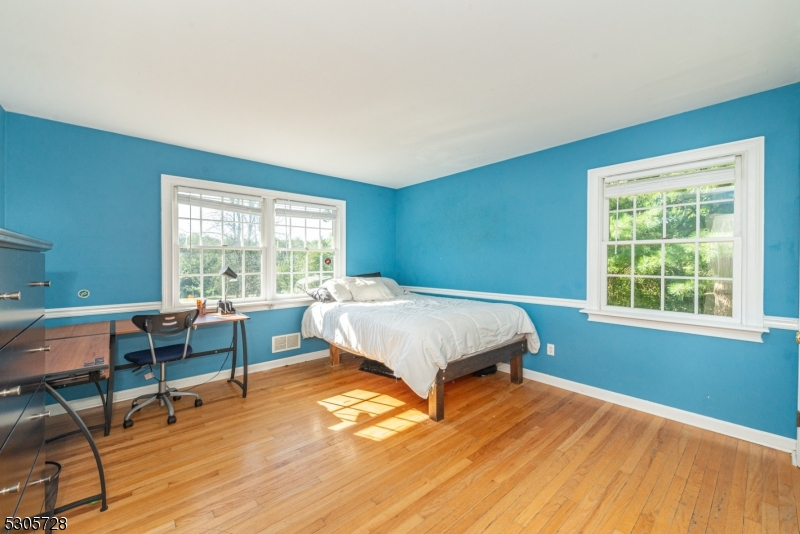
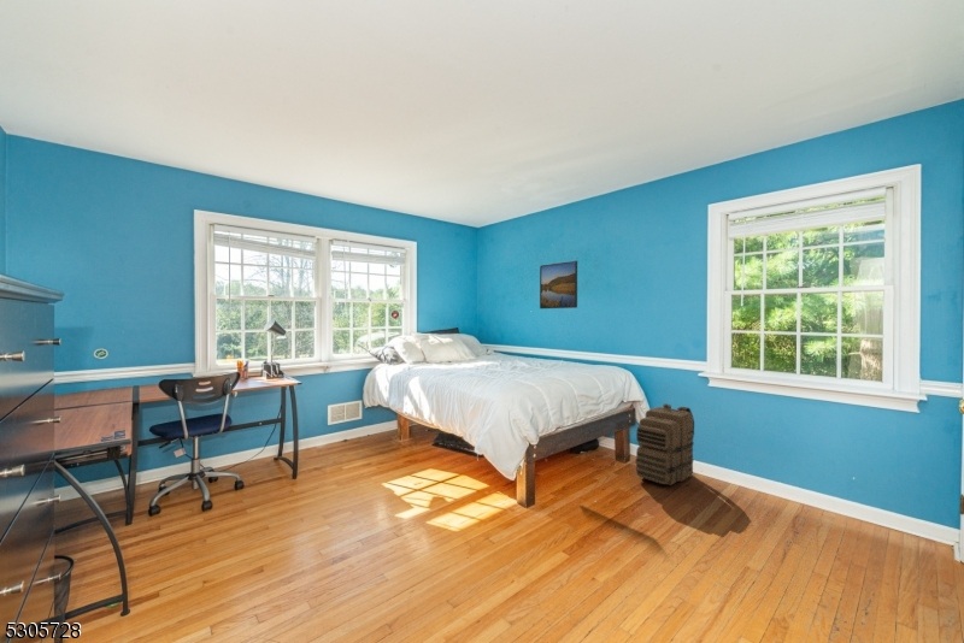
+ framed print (557, 285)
+ backpack (665, 442)
